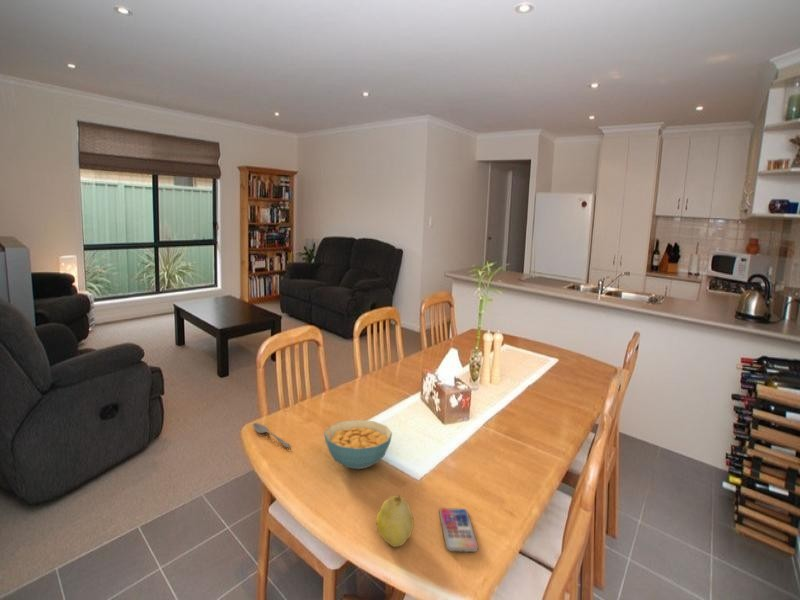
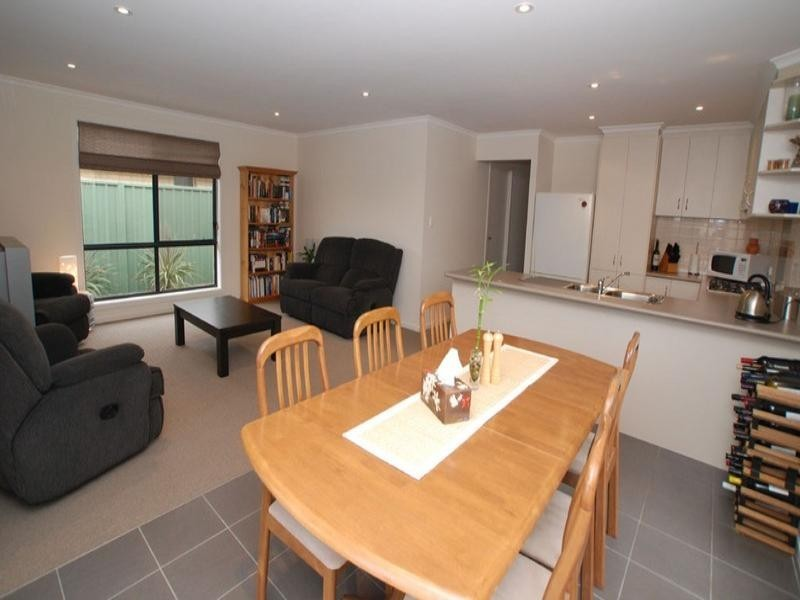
- smartphone (457, 528)
- spoon (272, 434)
- cereal bowl (357, 448)
- fruit (394, 516)
